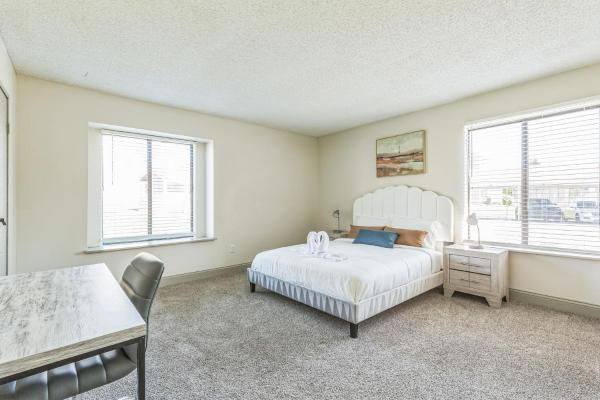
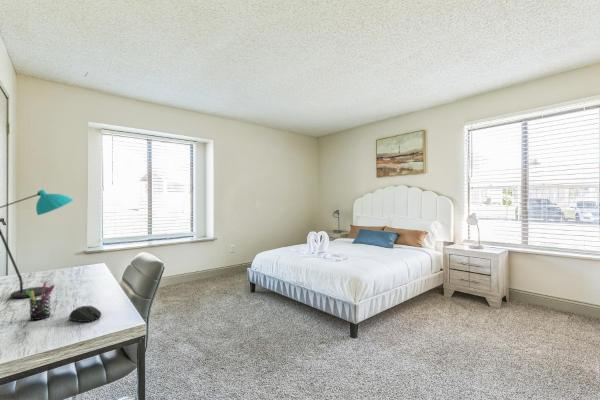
+ pen holder (38, 300)
+ computer mouse (85, 312)
+ desk lamp (37, 214)
